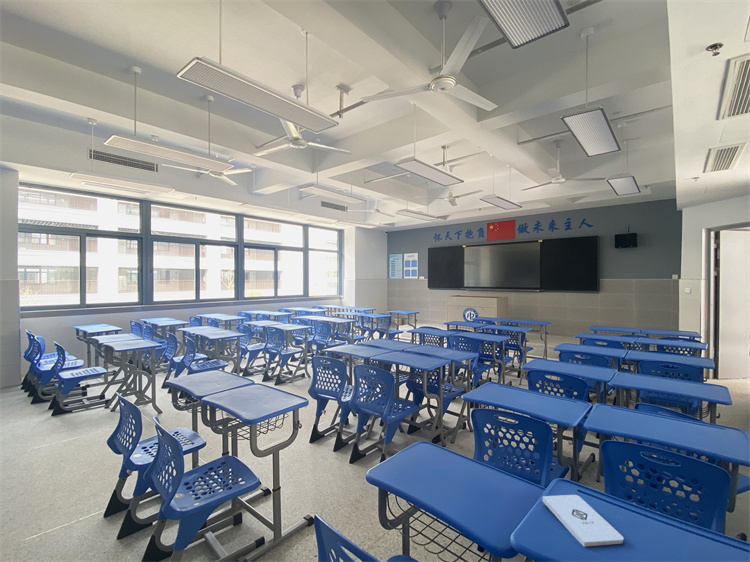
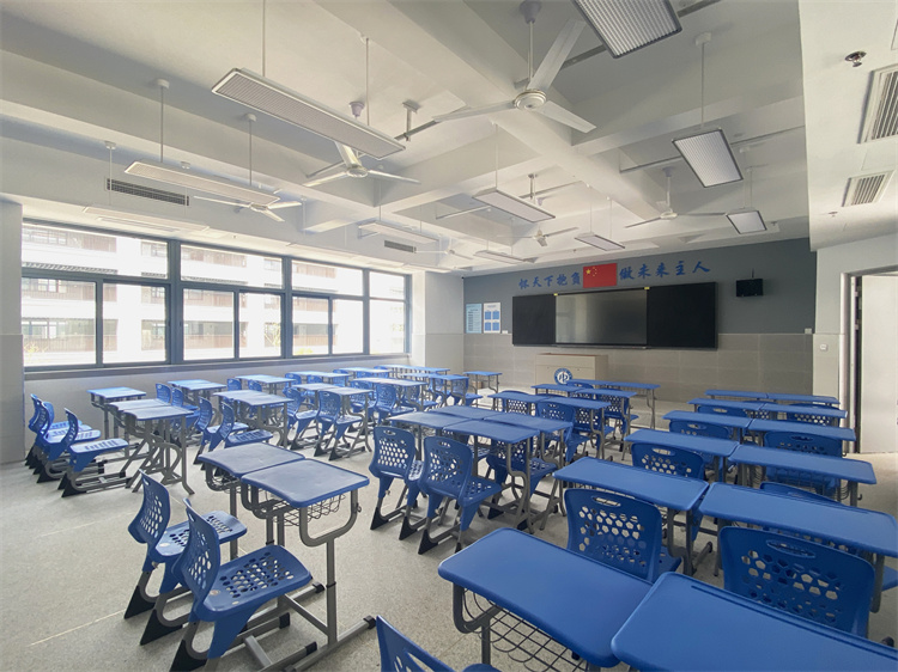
- notepad (580, 518)
